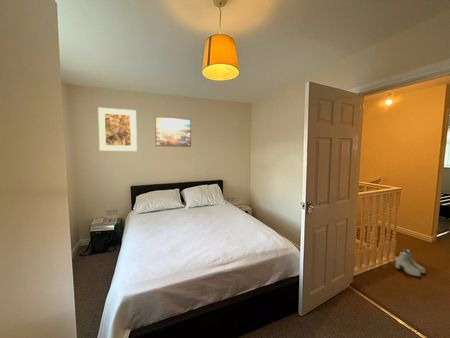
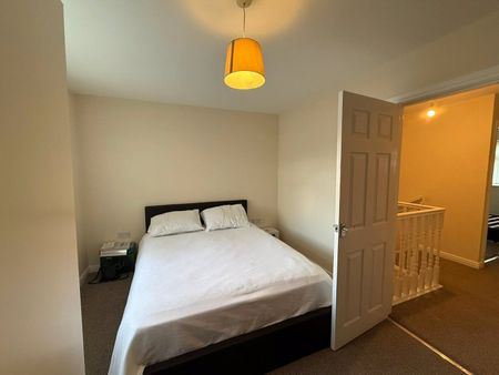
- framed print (173, 132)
- boots (410, 261)
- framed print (118, 130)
